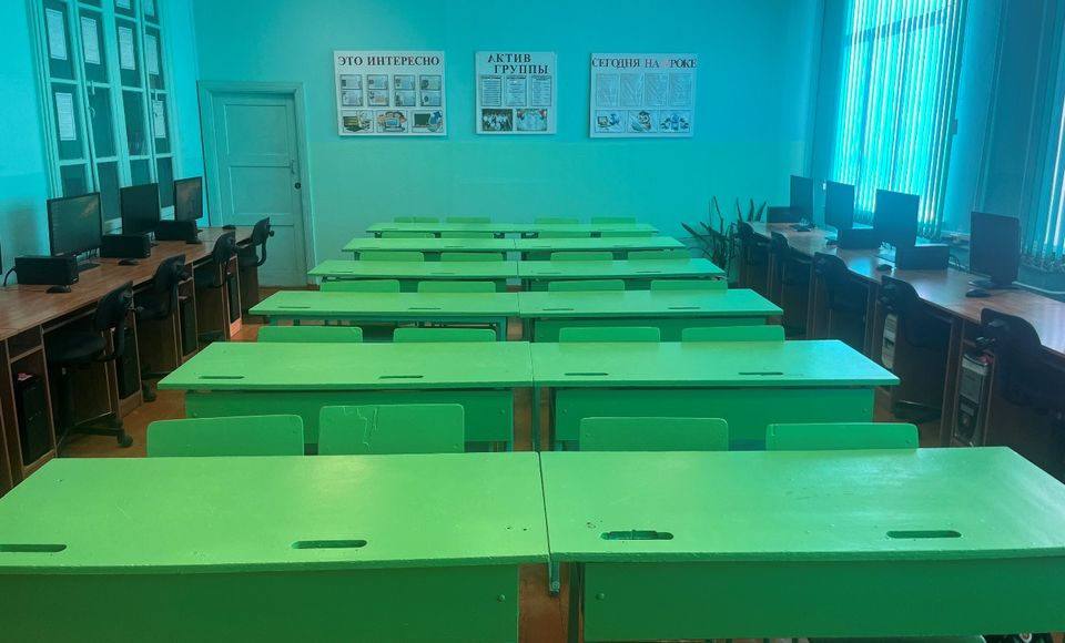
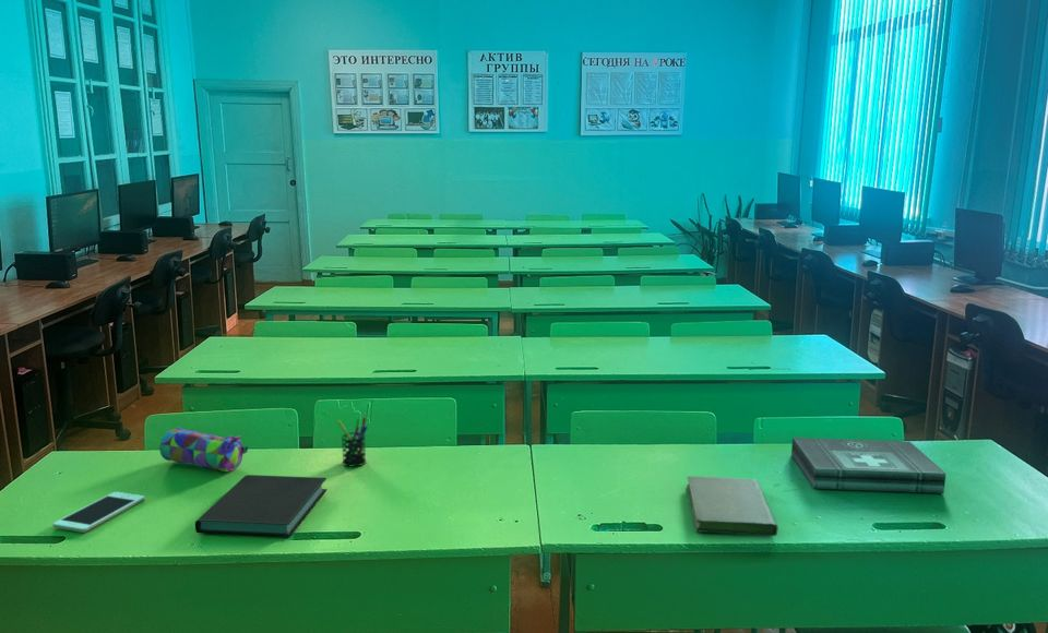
+ notebook (265, 503)
+ cell phone (100, 511)
+ notebook (728, 503)
+ first aid kit (864, 464)
+ pencil case (203, 449)
+ pen holder (355, 439)
